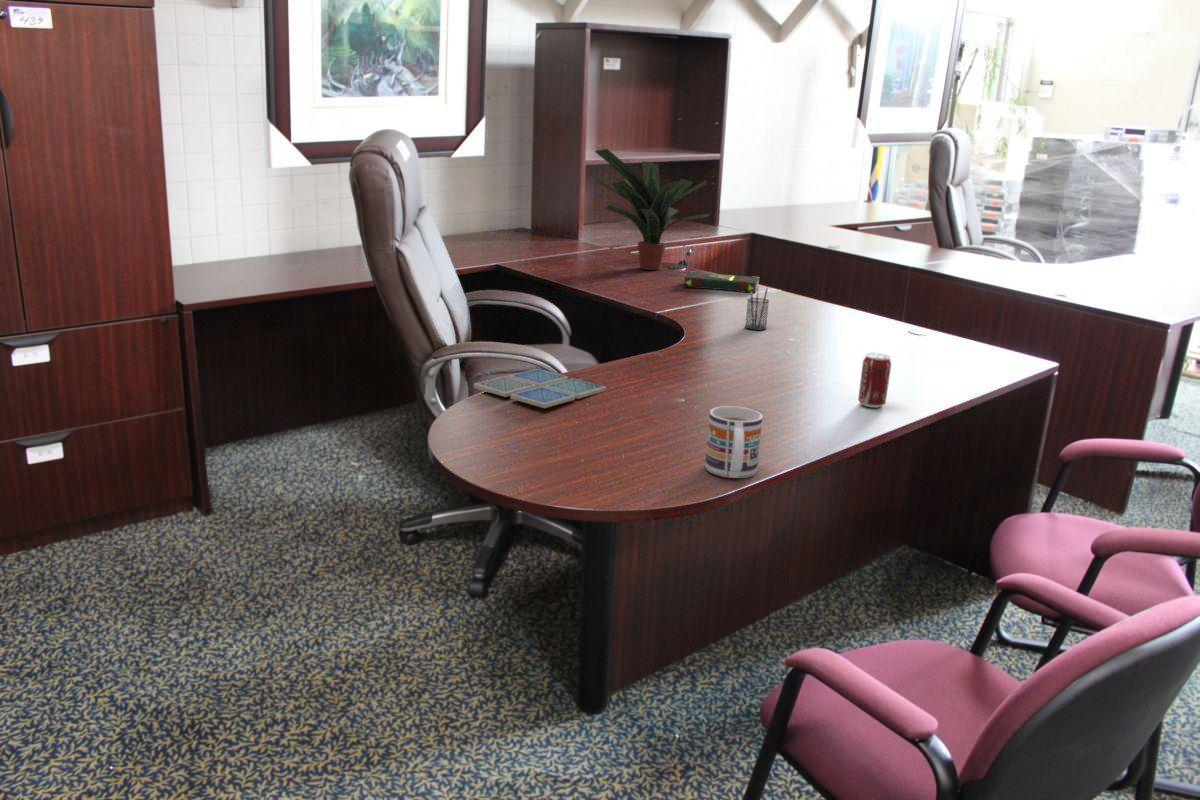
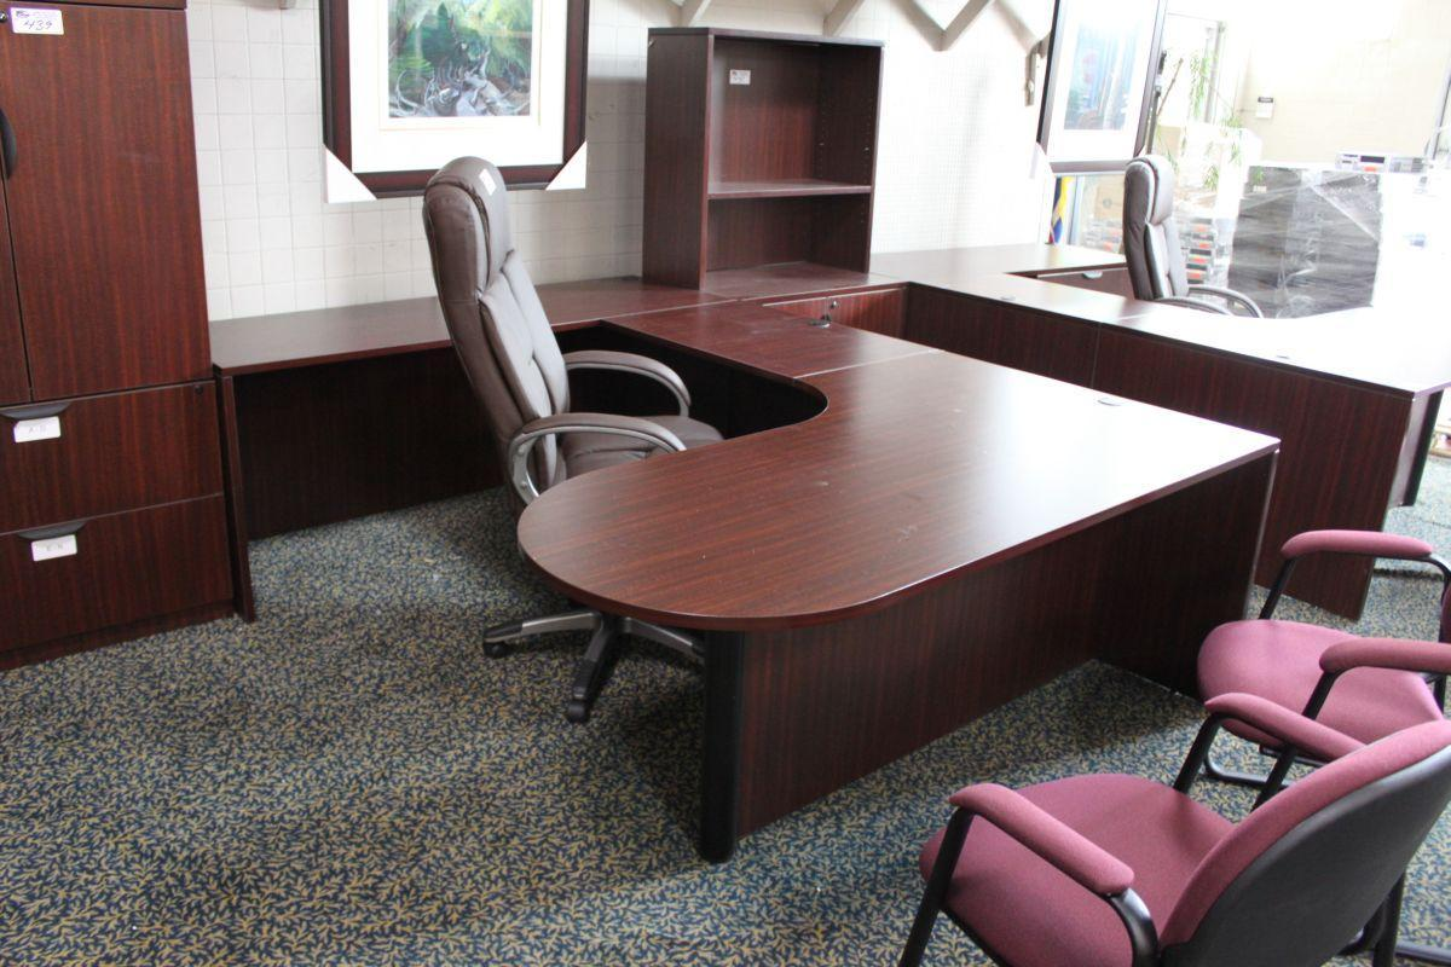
- pencil holder (758, 307)
- book (722, 282)
- potted plant (646, 210)
- beverage can (874, 379)
- mug (732, 443)
- drink coaster (540, 387)
